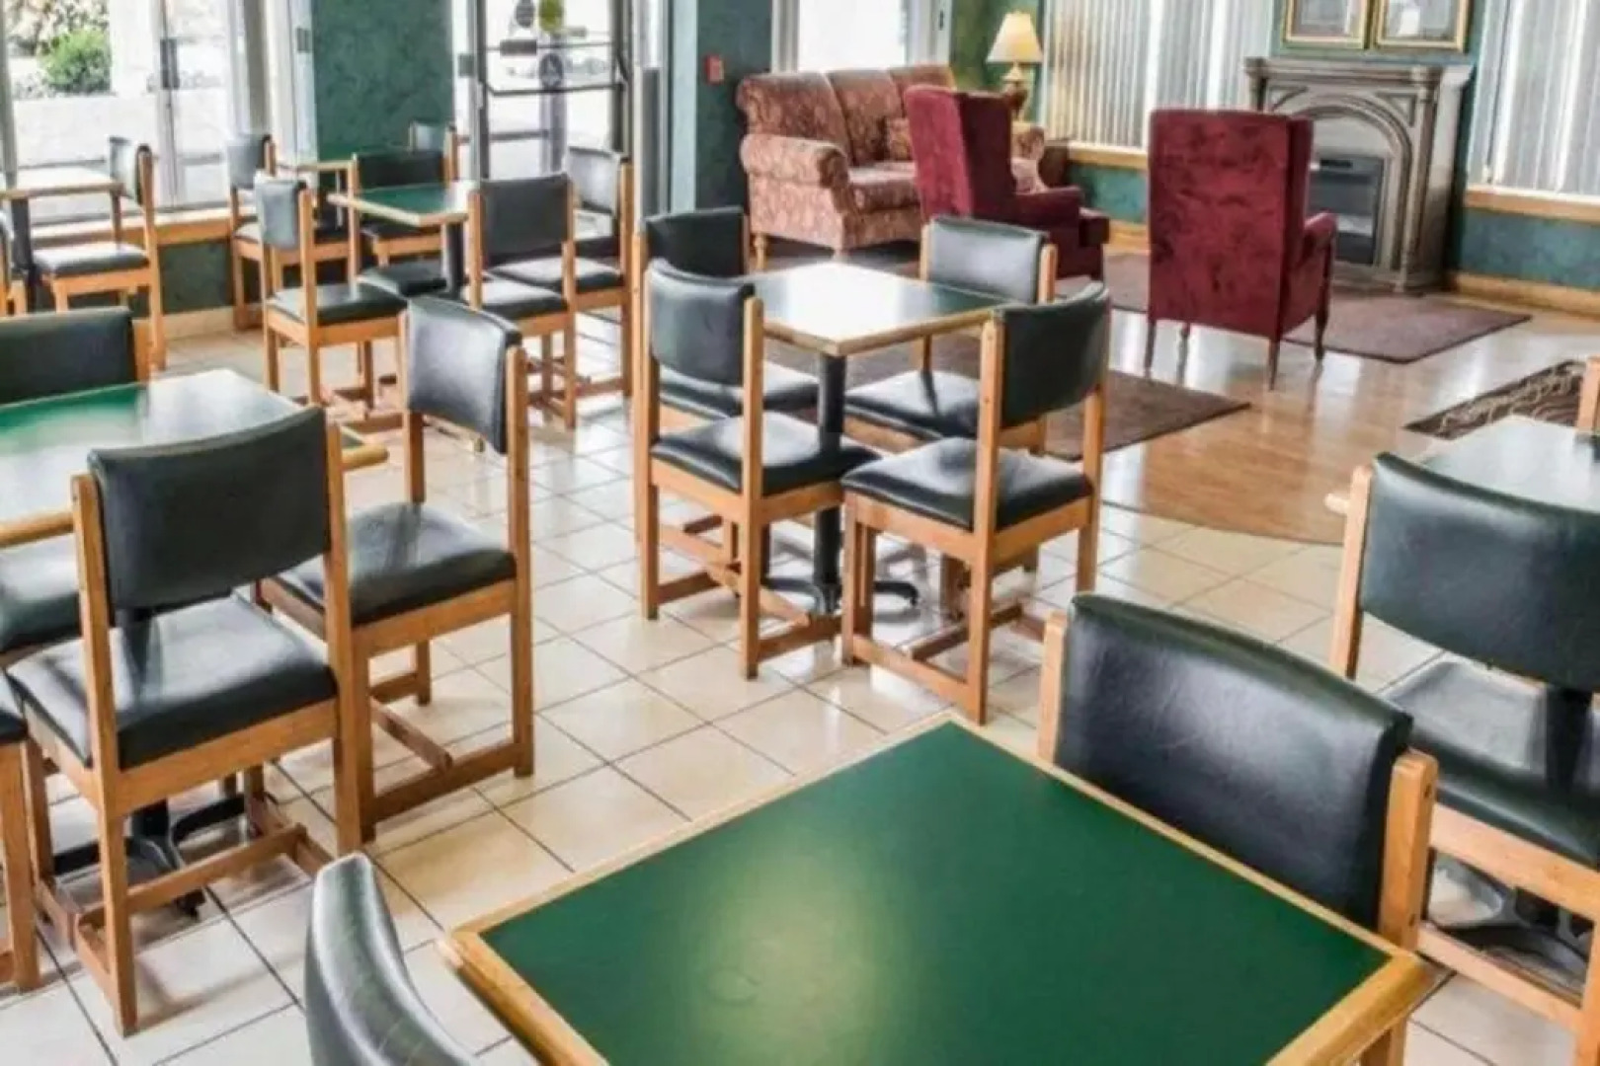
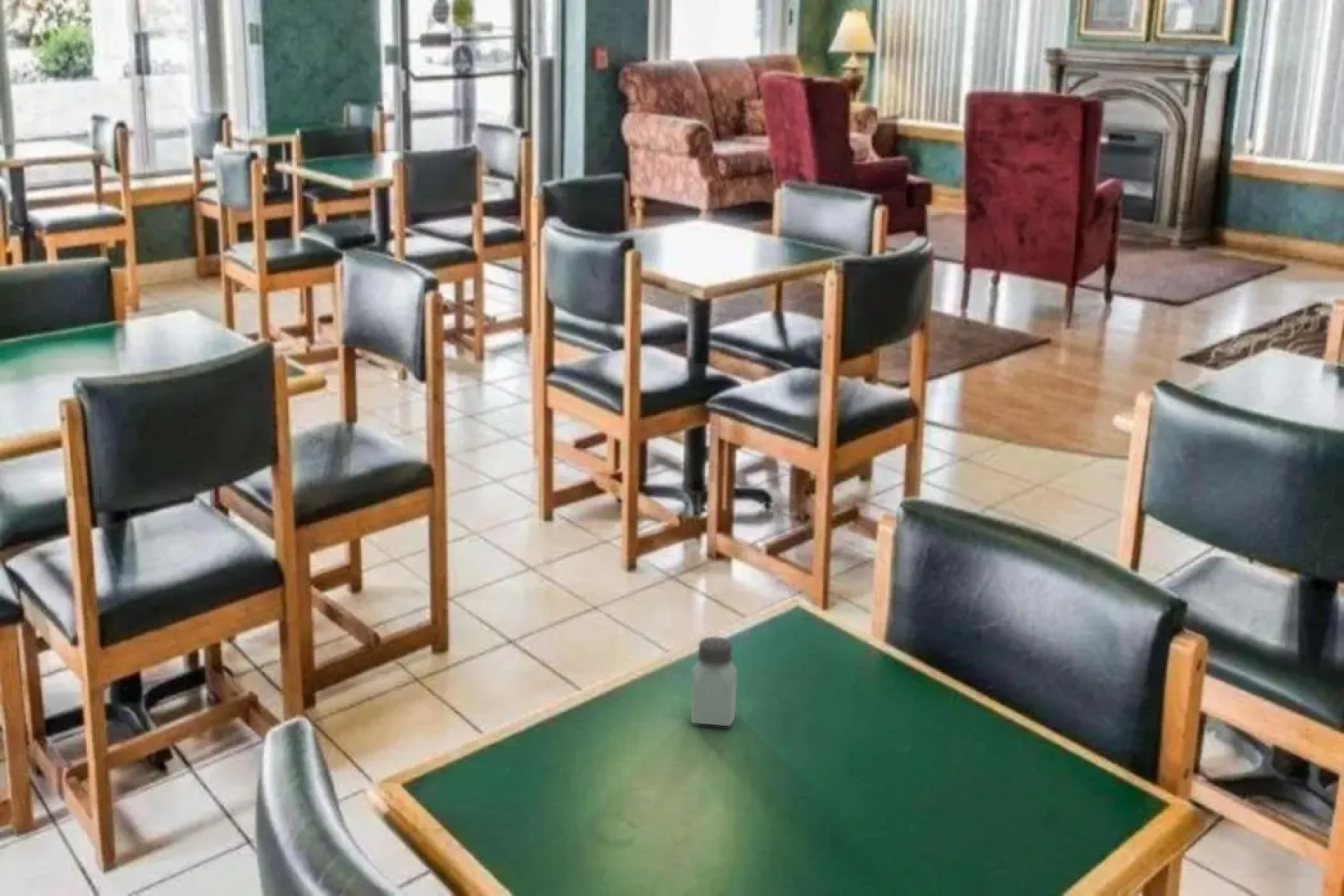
+ saltshaker (713, 680)
